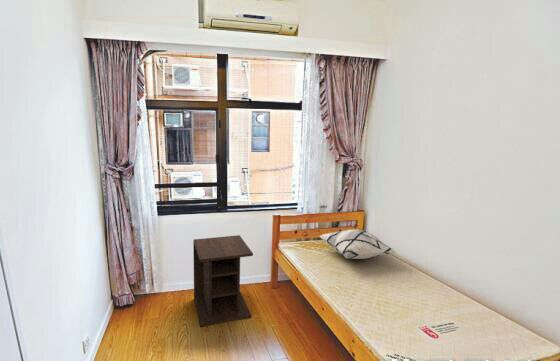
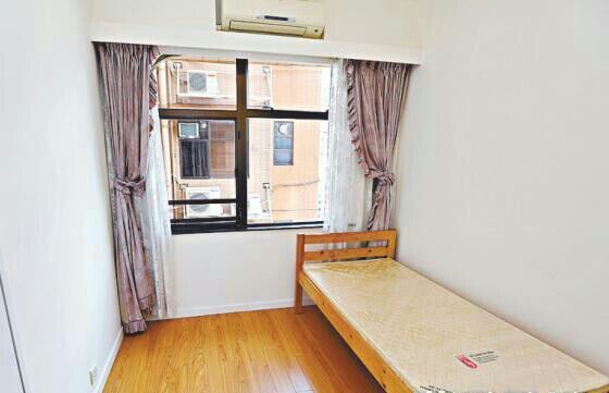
- decorative pillow (355, 243)
- nightstand (221, 277)
